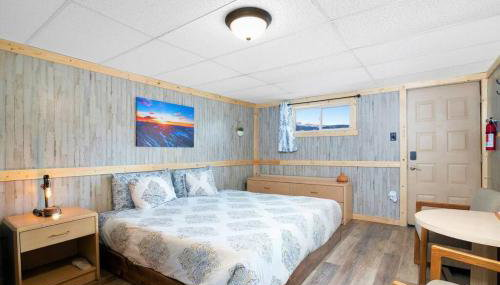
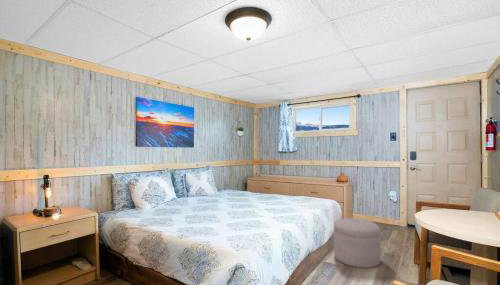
+ ottoman (356, 240)
